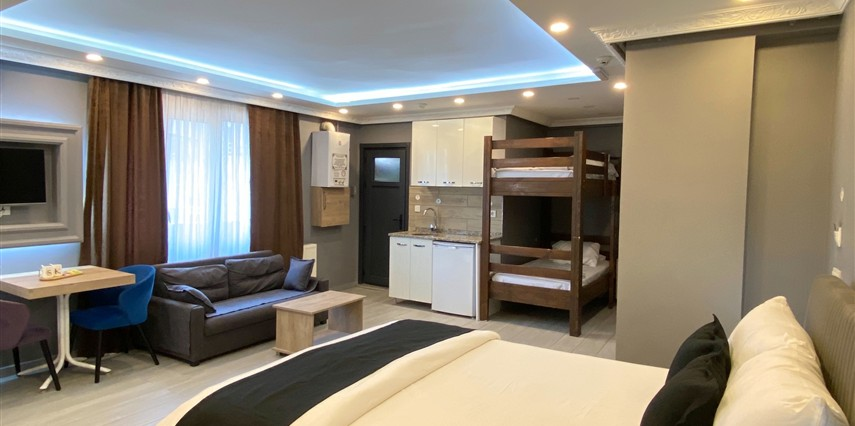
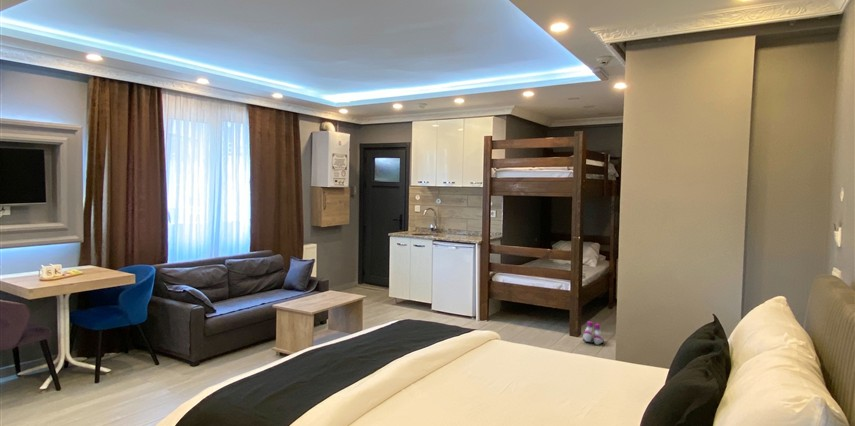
+ boots (594, 332)
